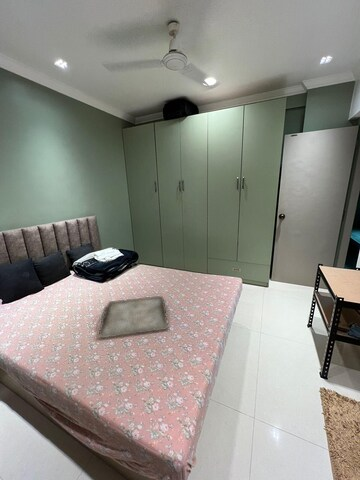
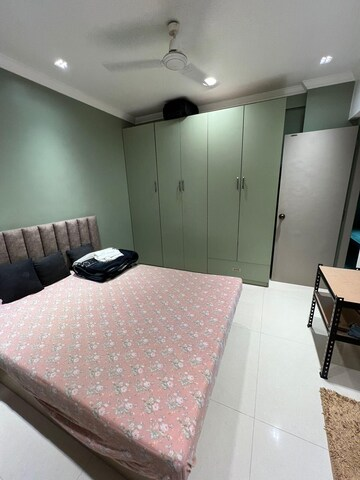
- serving tray (135, 311)
